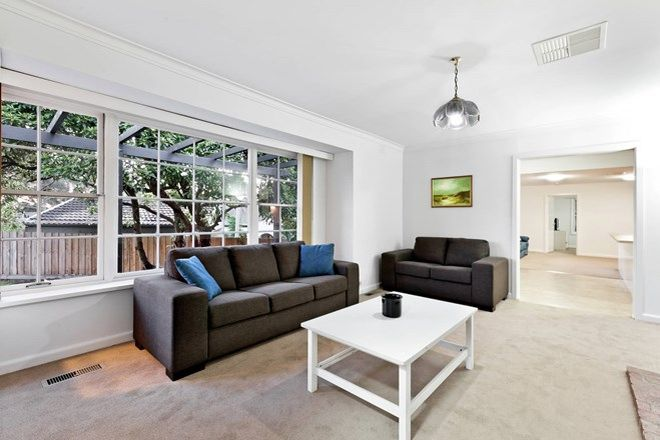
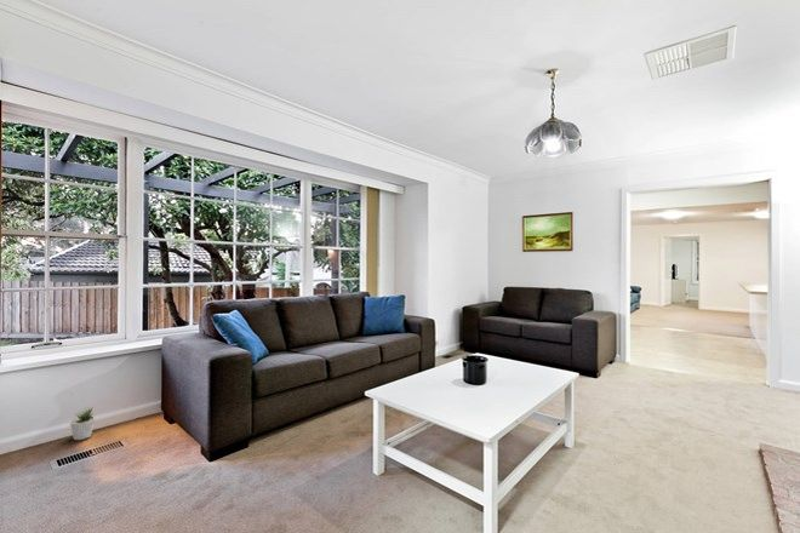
+ potted plant (82, 422)
